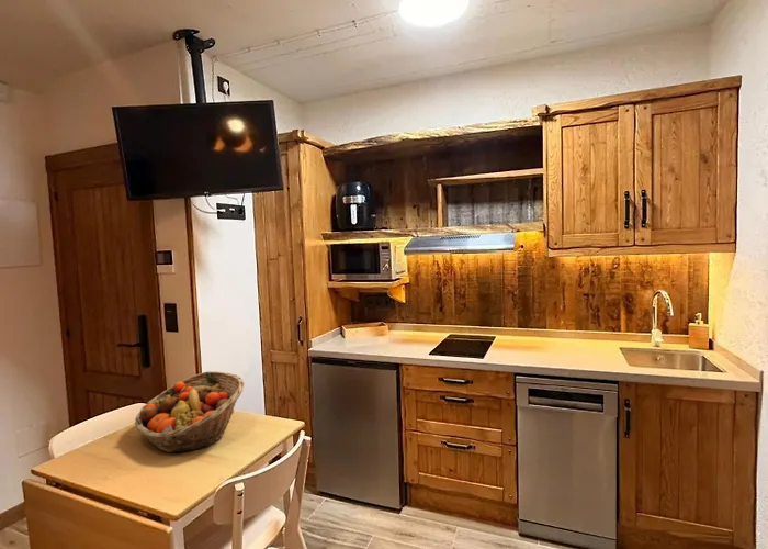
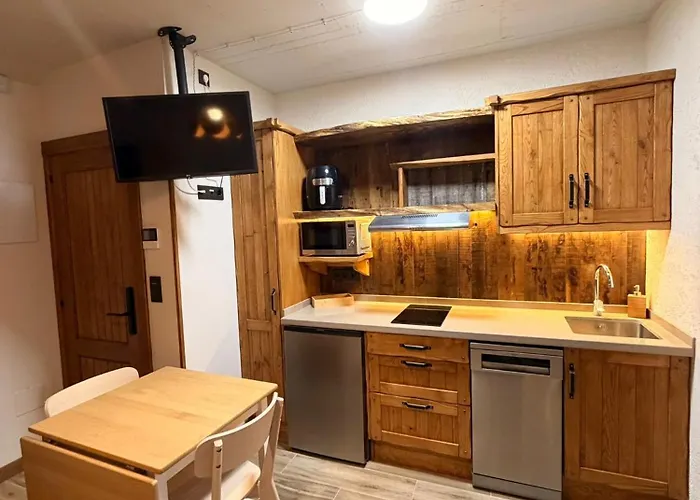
- fruit basket (192, 408)
